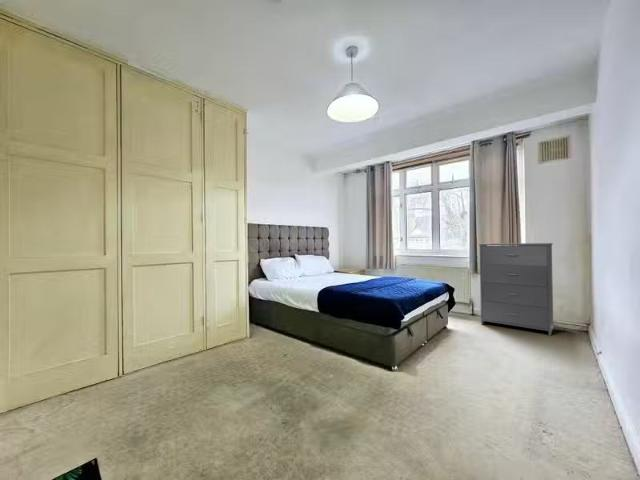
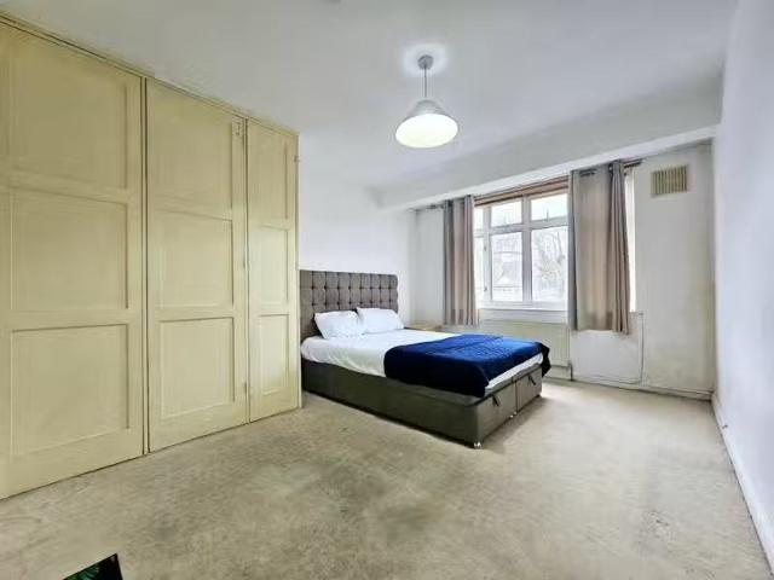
- dresser (515, 284)
